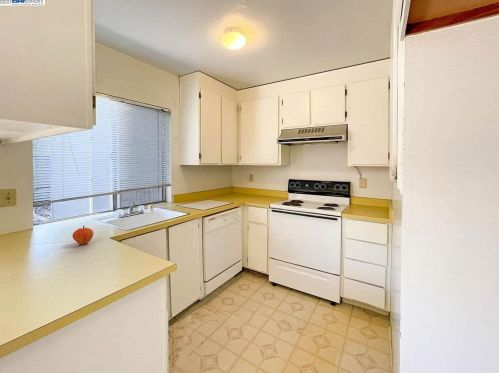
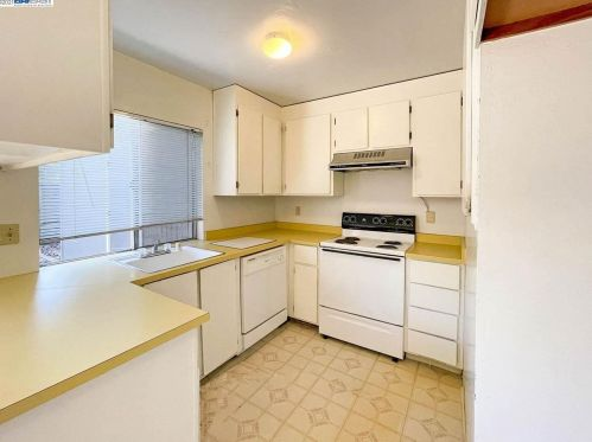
- fruit (83, 234)
